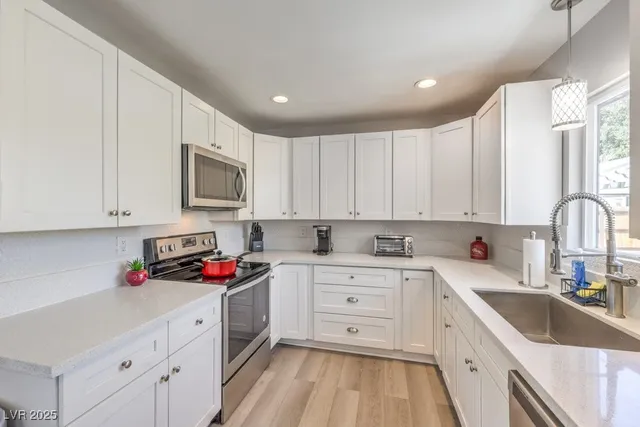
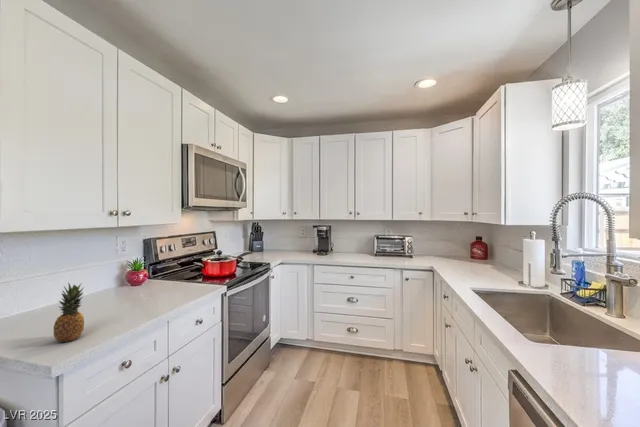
+ fruit (69, 310)
